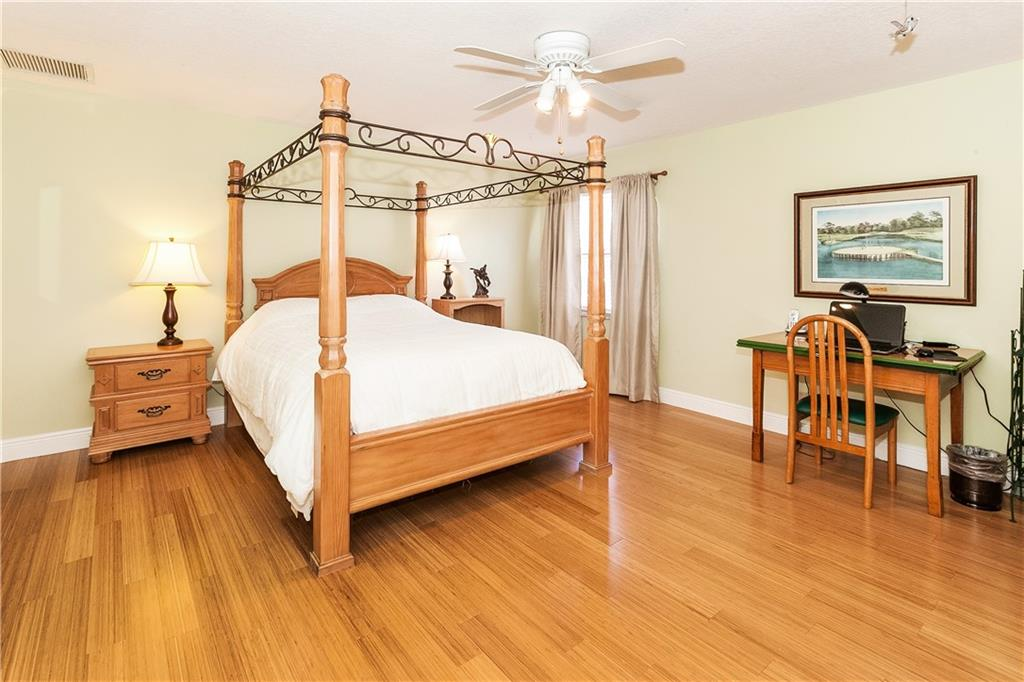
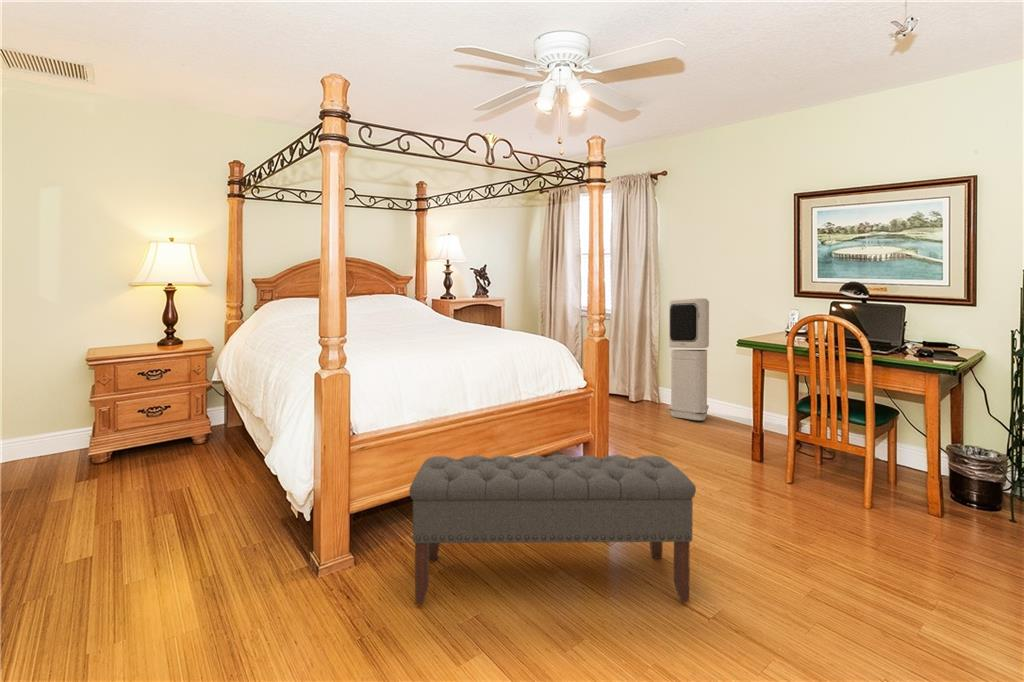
+ bench (548, 521)
+ air purifier (695, 358)
